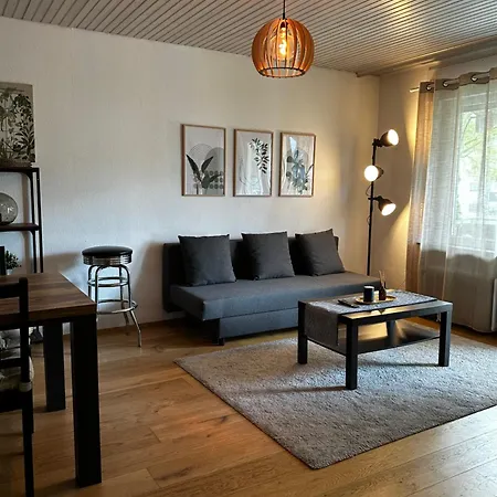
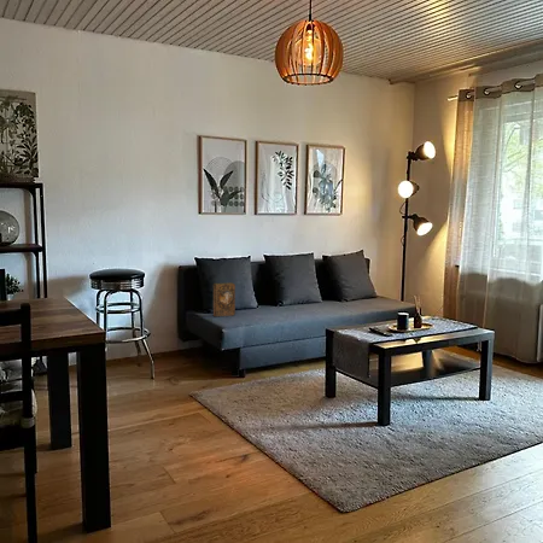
+ book (223, 299)
